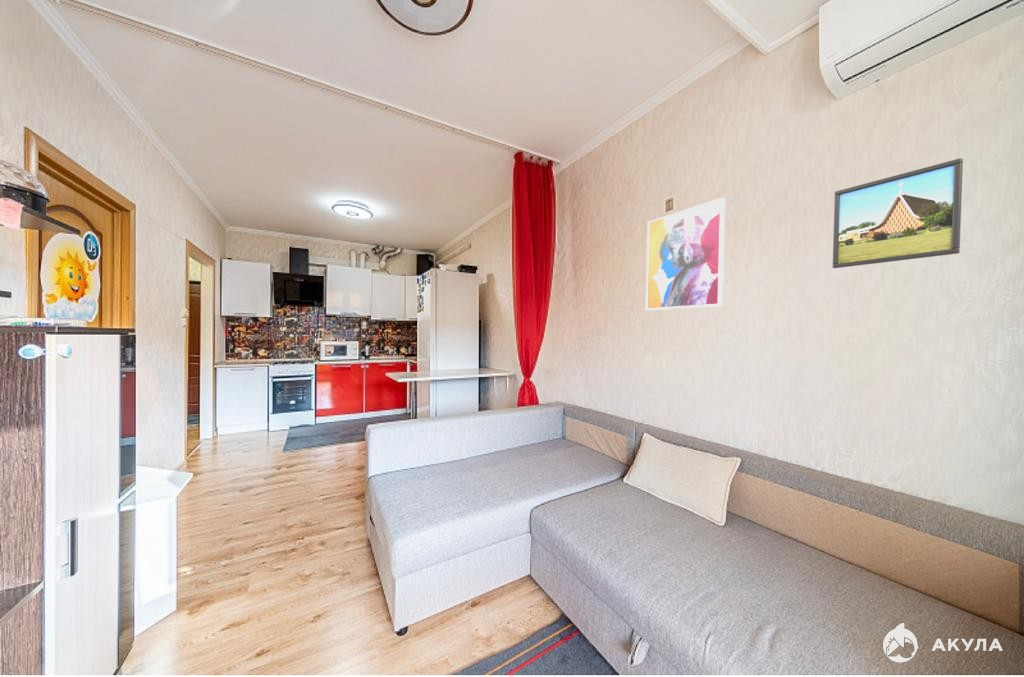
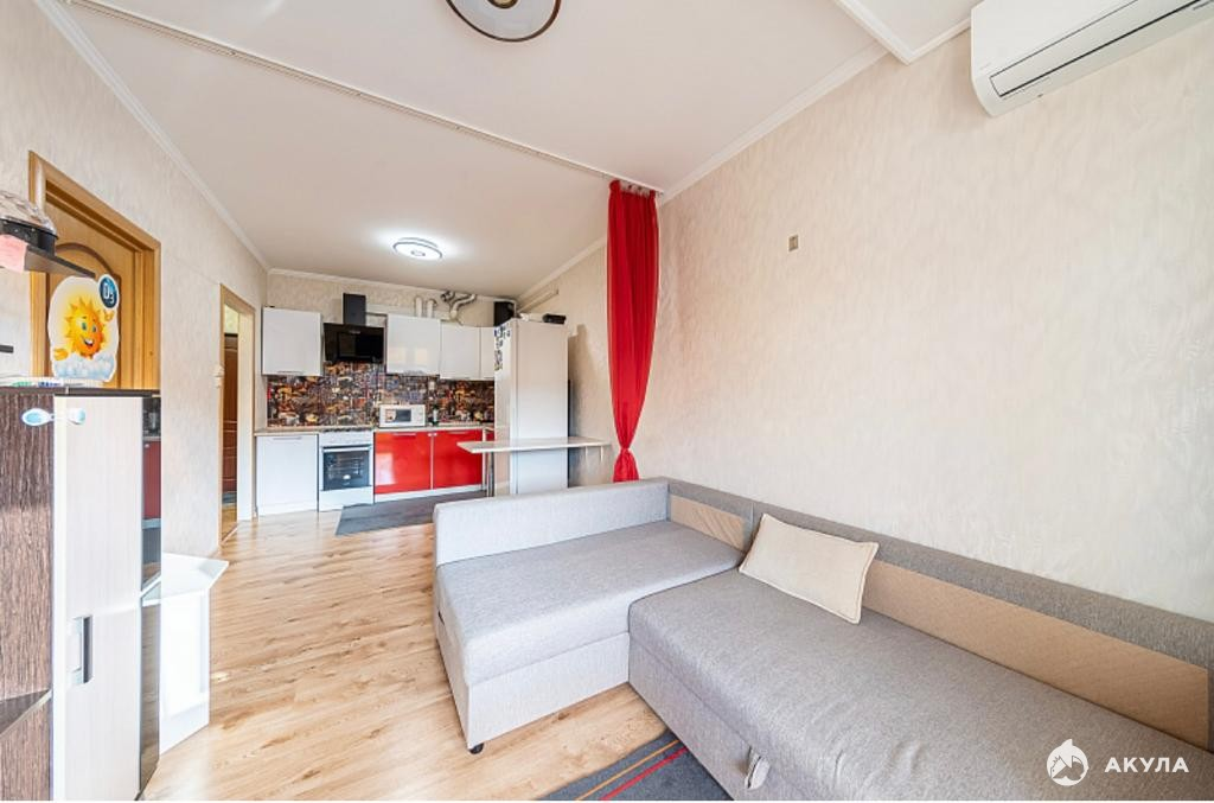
- wall art (681, 259)
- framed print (890, 219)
